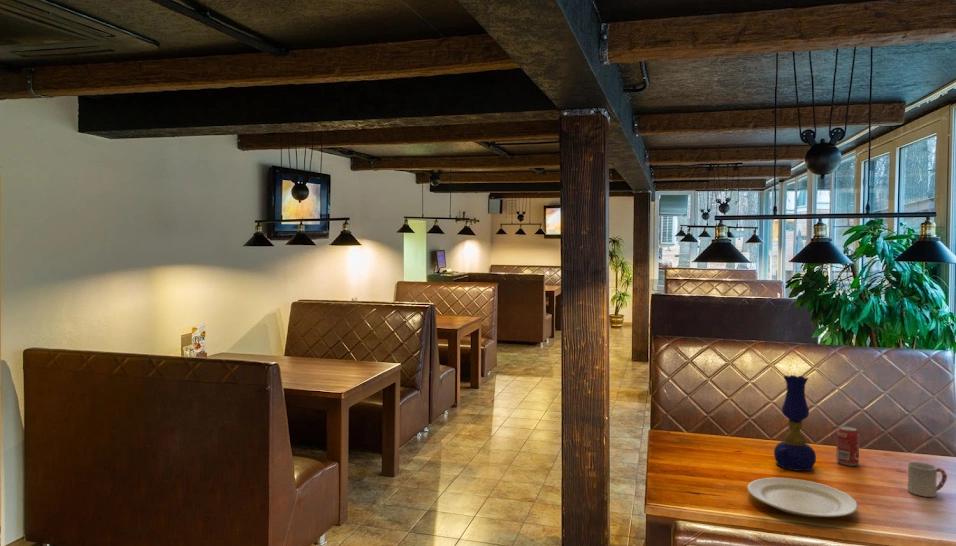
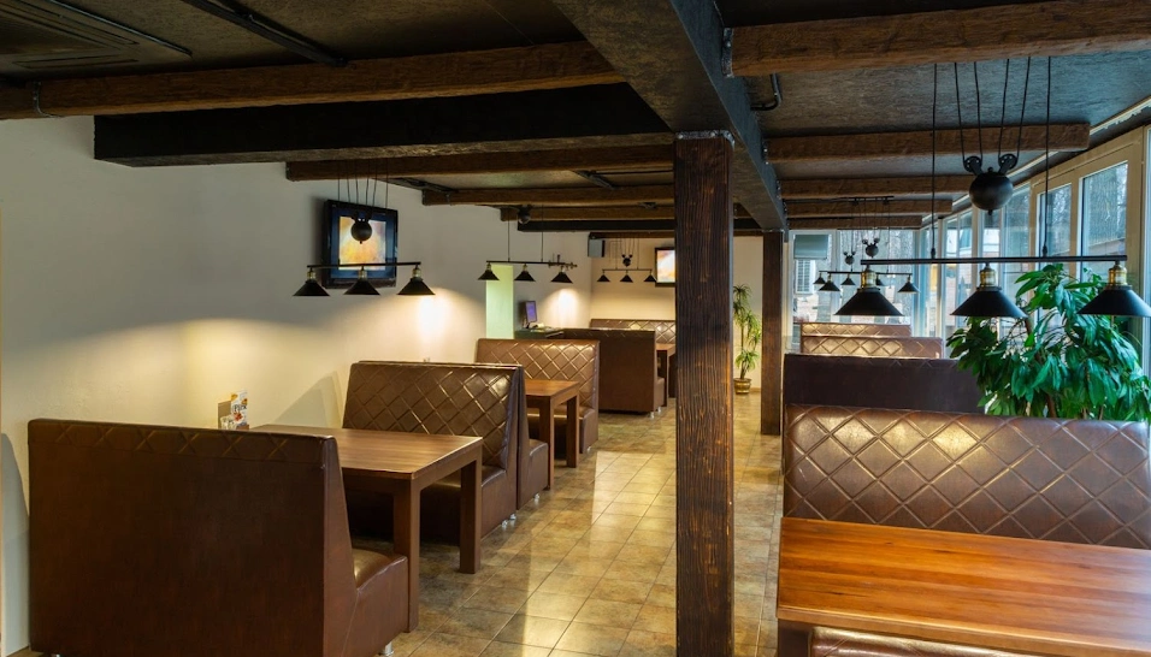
- beverage can (847, 445)
- cup (927, 479)
- chinaware (800, 499)
- oil lamp (792, 422)
